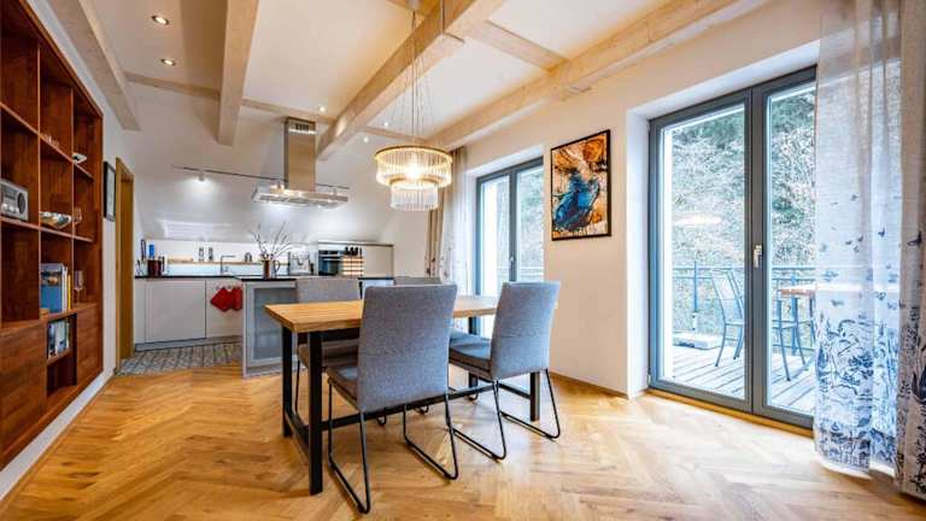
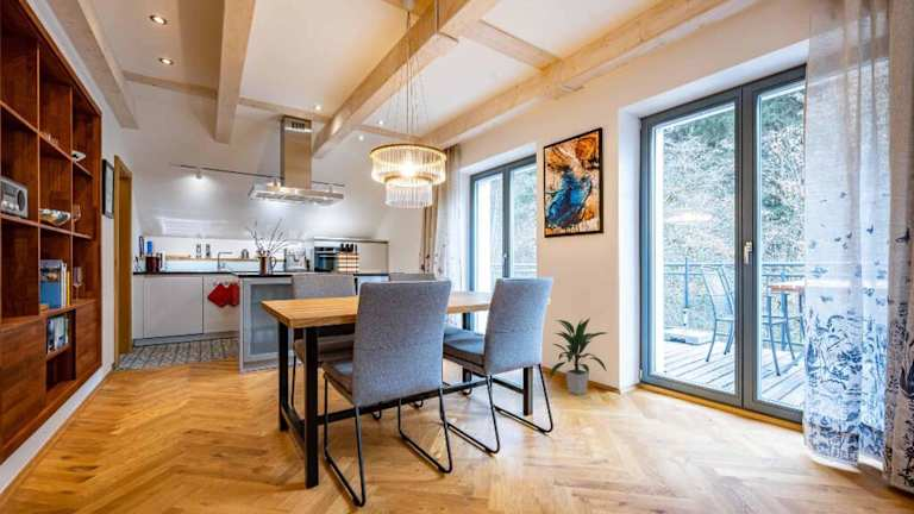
+ indoor plant (574, 353)
